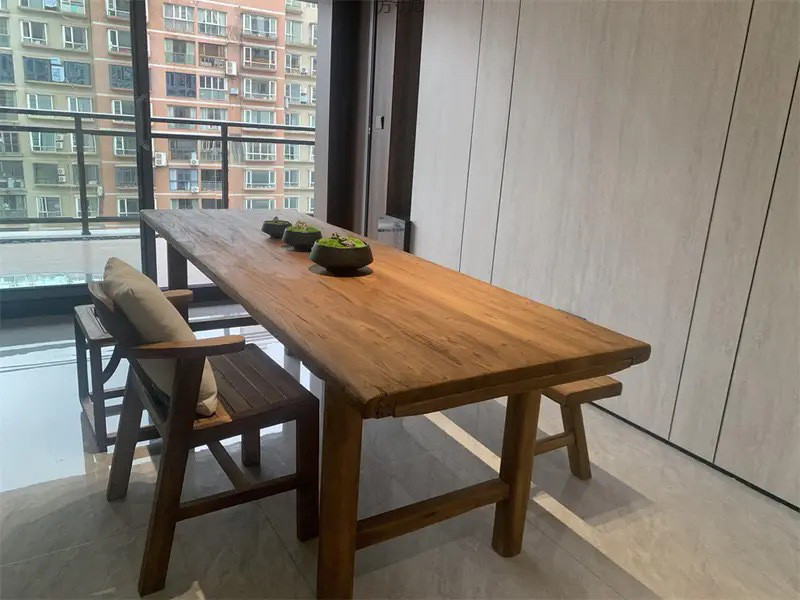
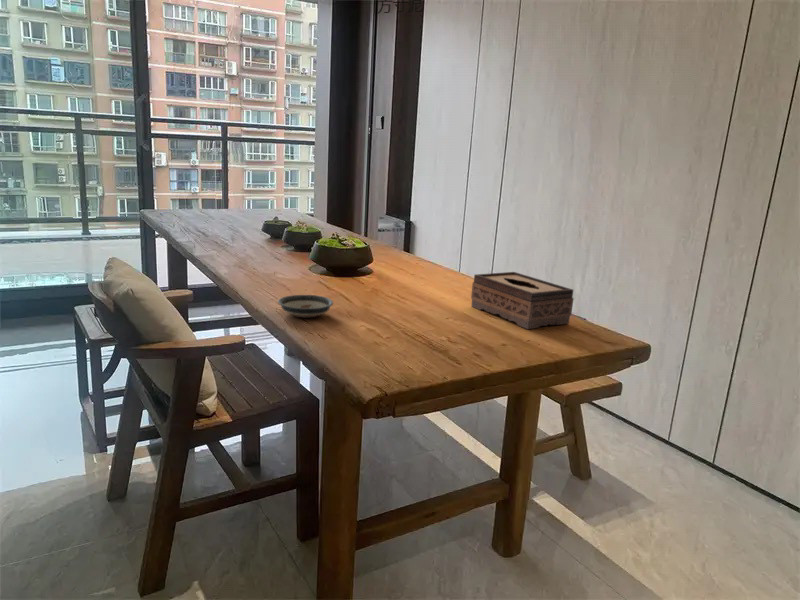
+ saucer (305, 307)
+ tissue box (520, 298)
